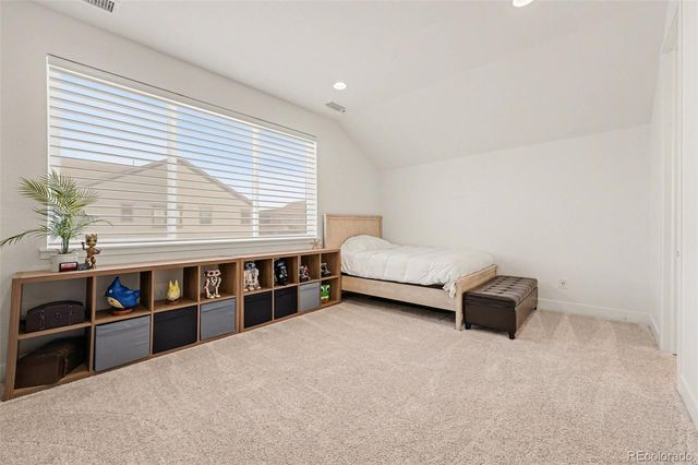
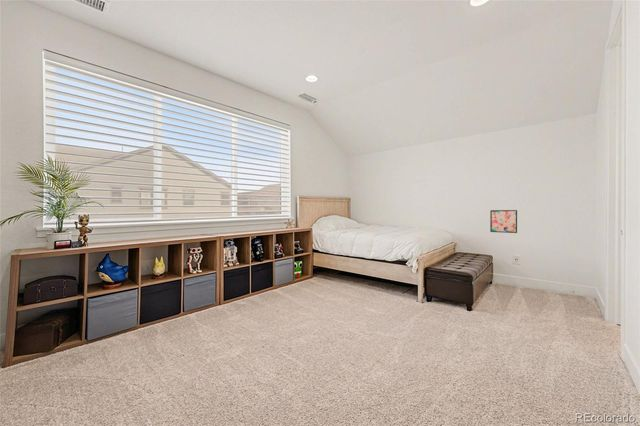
+ wall art (503, 221)
